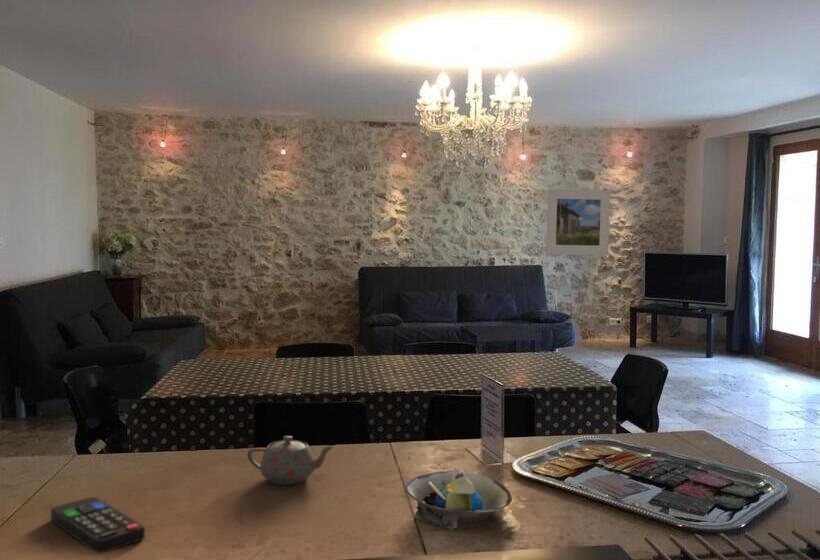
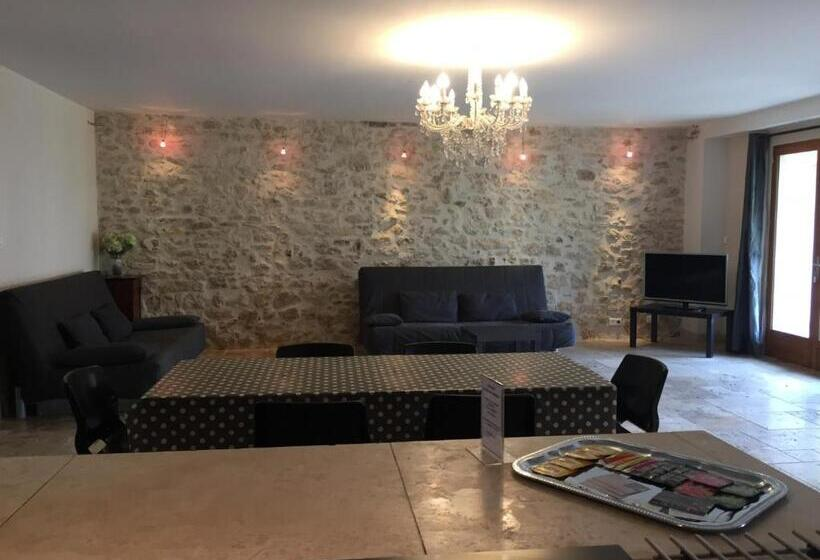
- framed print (578, 222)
- decorative bowl (457, 494)
- teapot (290, 457)
- remote control (96, 522)
